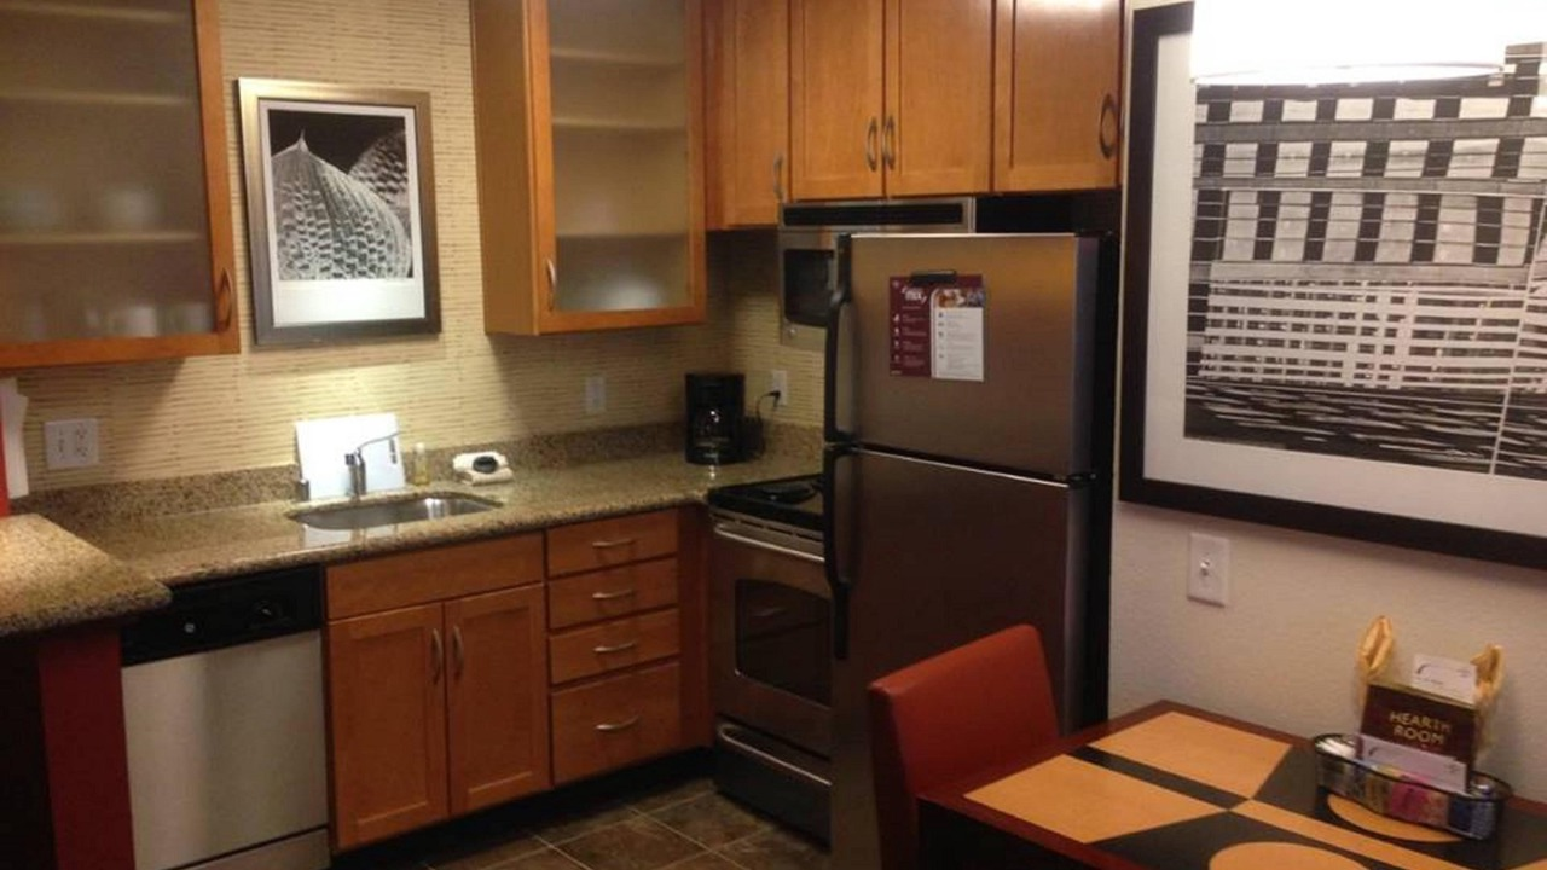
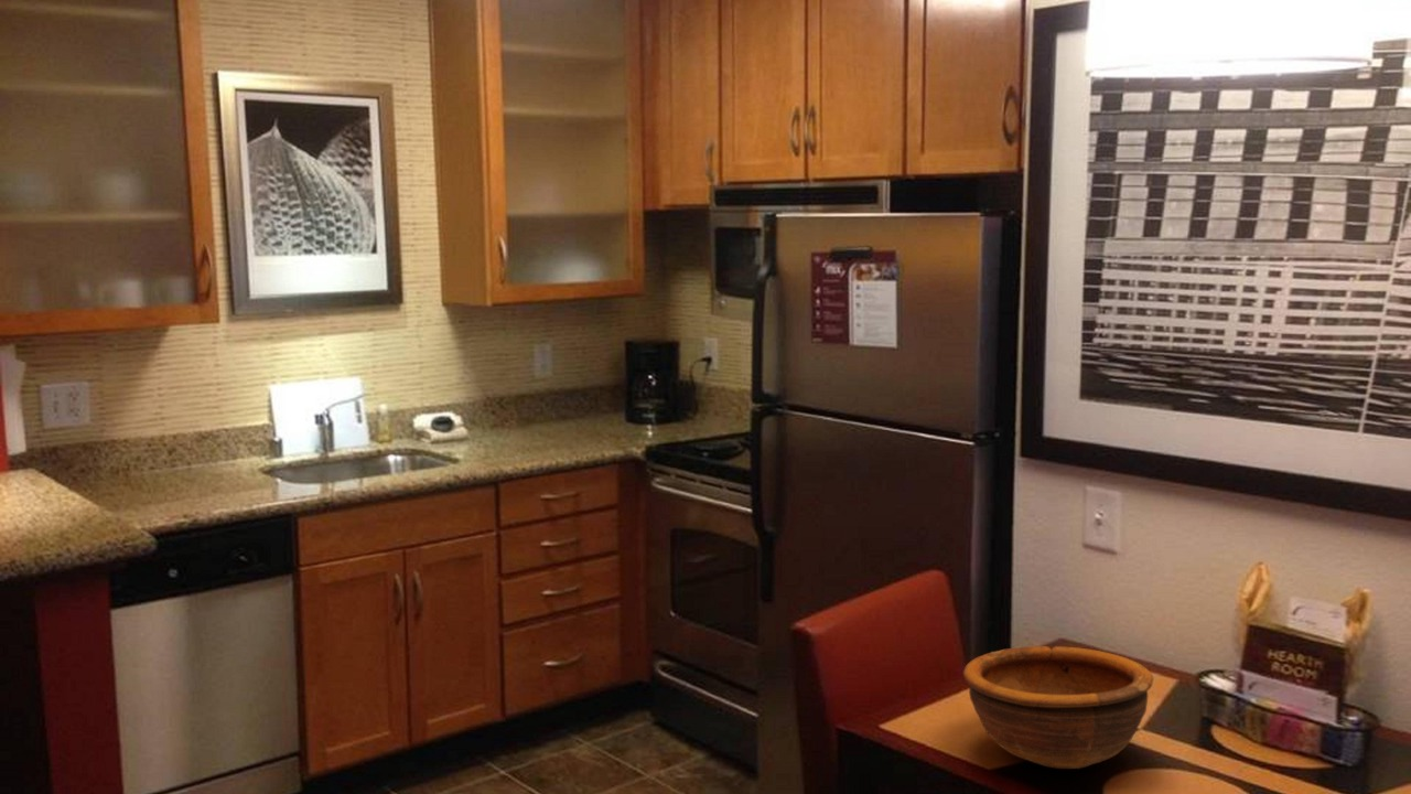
+ bowl (1055, 711)
